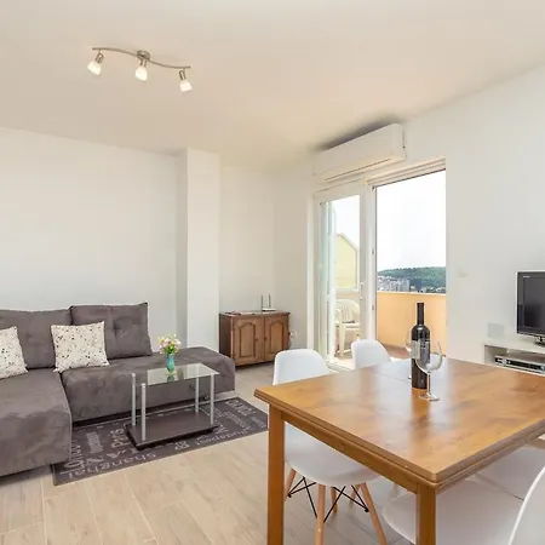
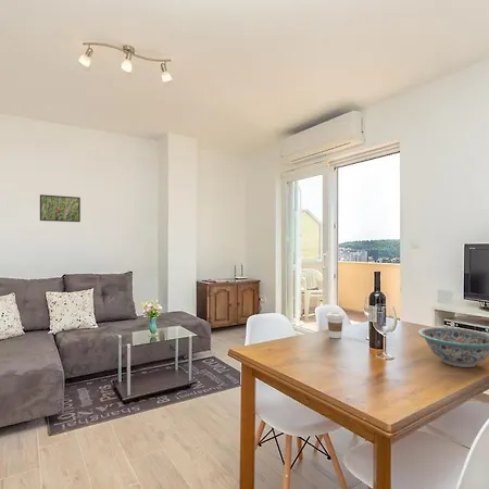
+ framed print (60, 209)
+ decorative bowl (457, 348)
+ coffee cup (335, 325)
